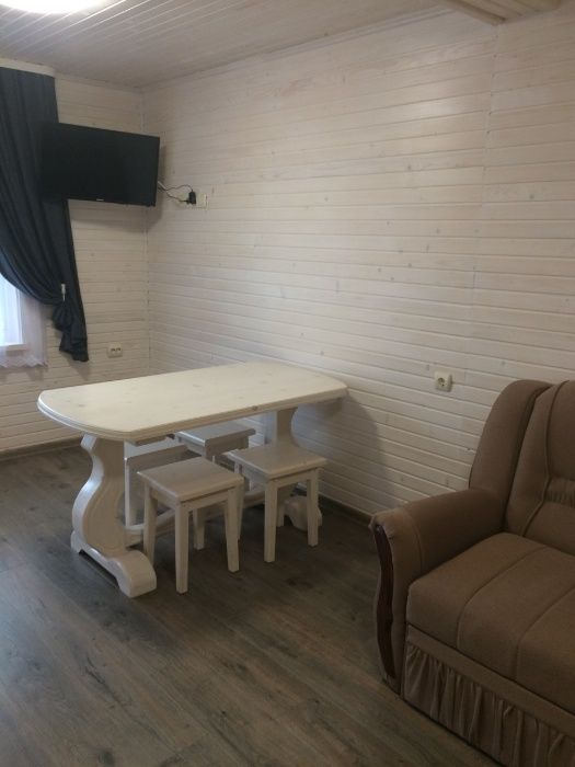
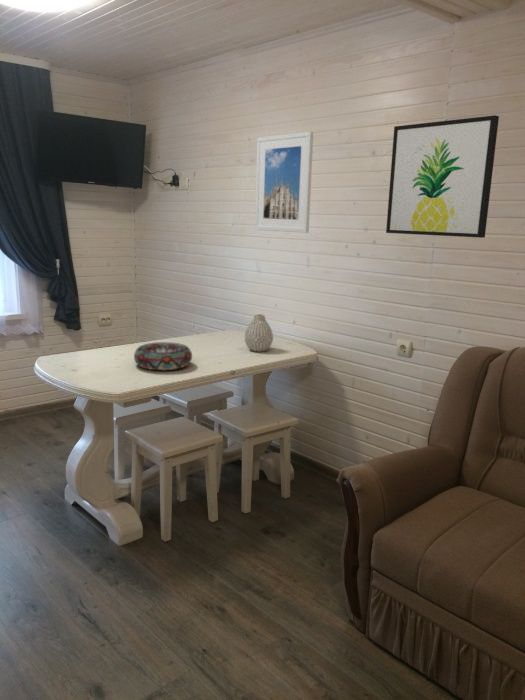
+ decorative bowl (163, 356)
+ vase (259, 332)
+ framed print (282, 183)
+ wall art (437, 179)
